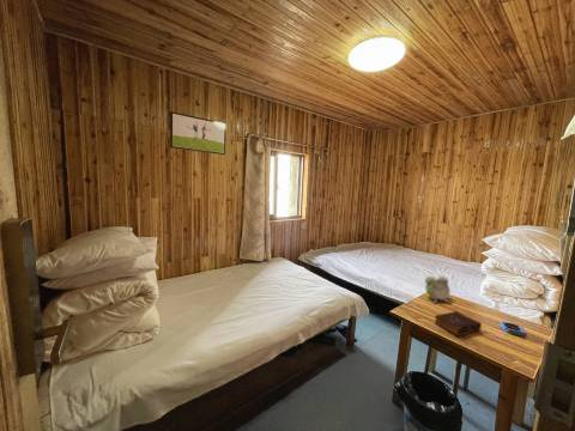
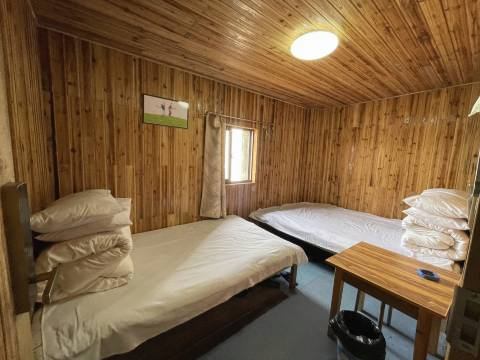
- book (456, 322)
- alarm clock (437, 286)
